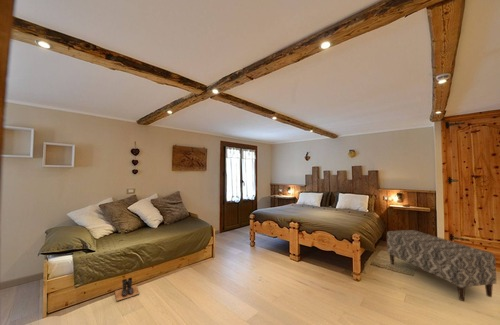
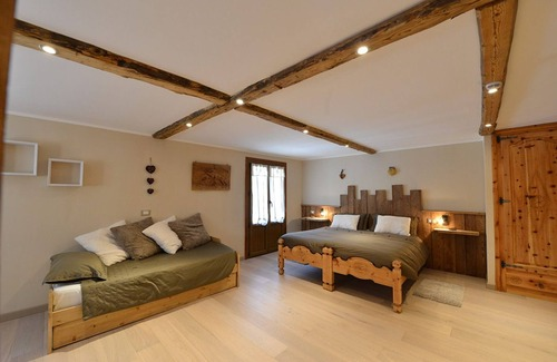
- boots (127, 286)
- bench (432, 258)
